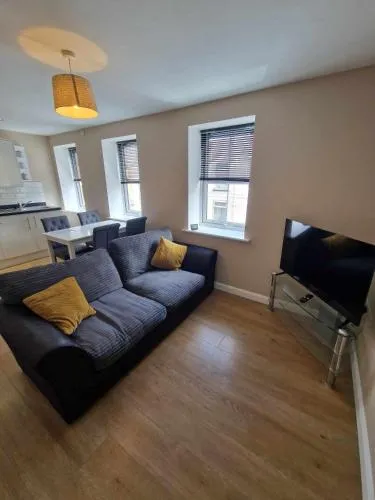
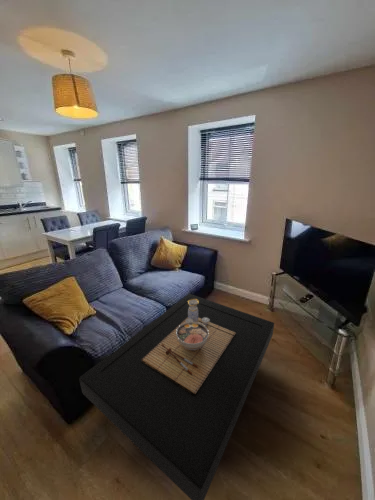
+ coffee table (192, 354)
